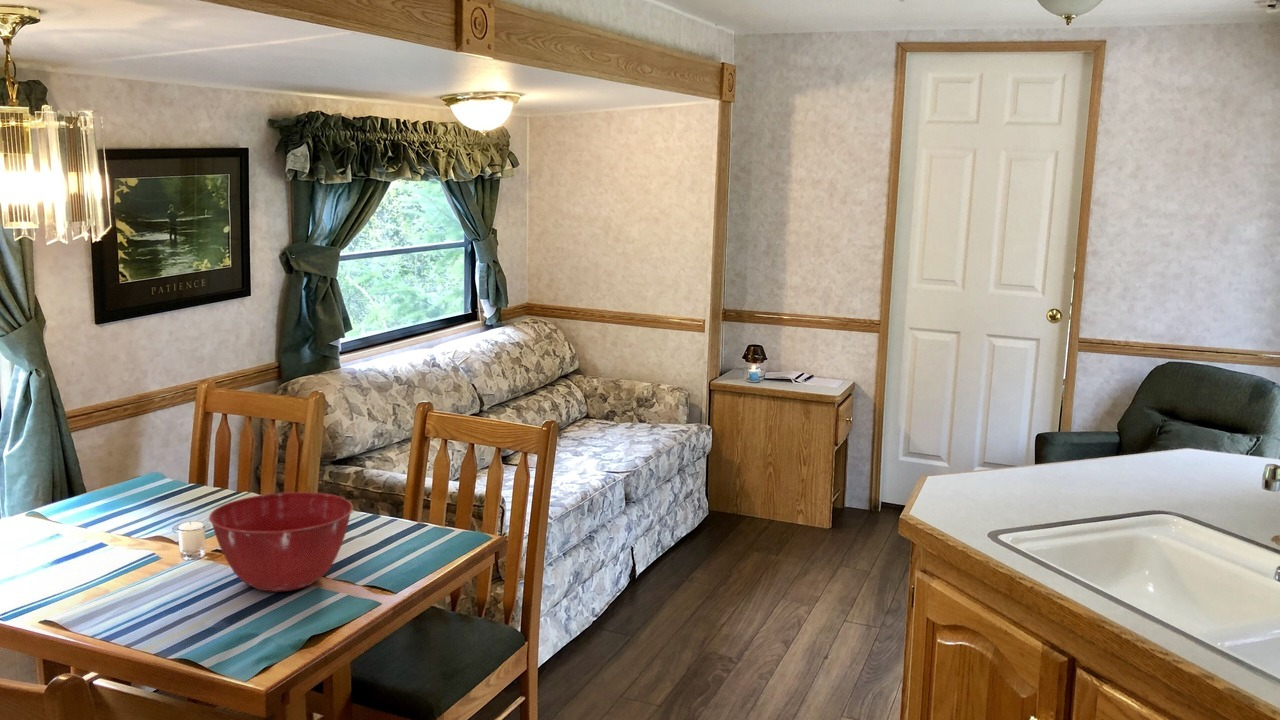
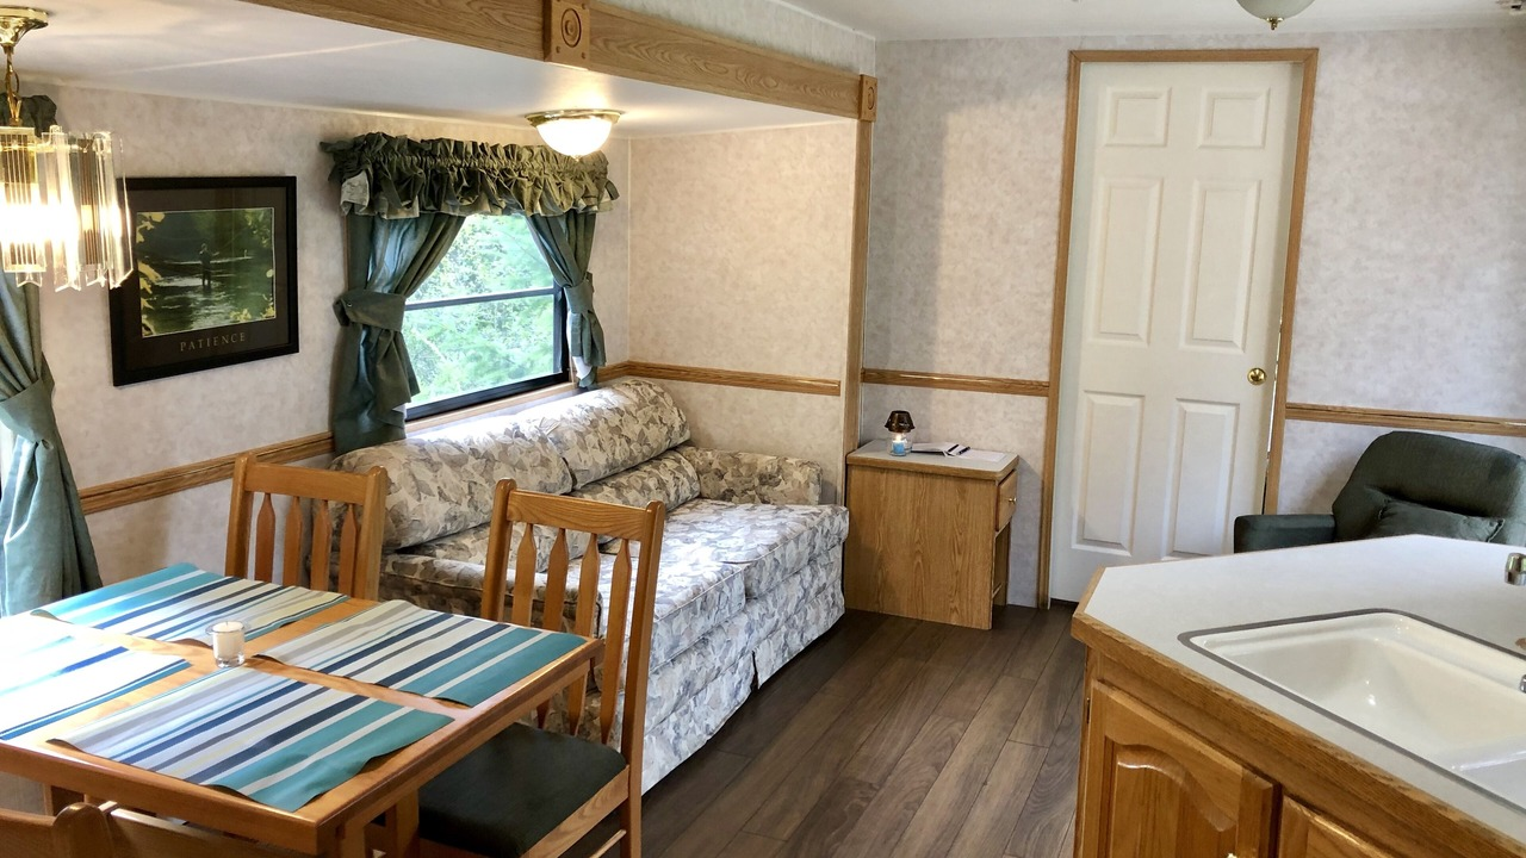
- mixing bowl (282, 545)
